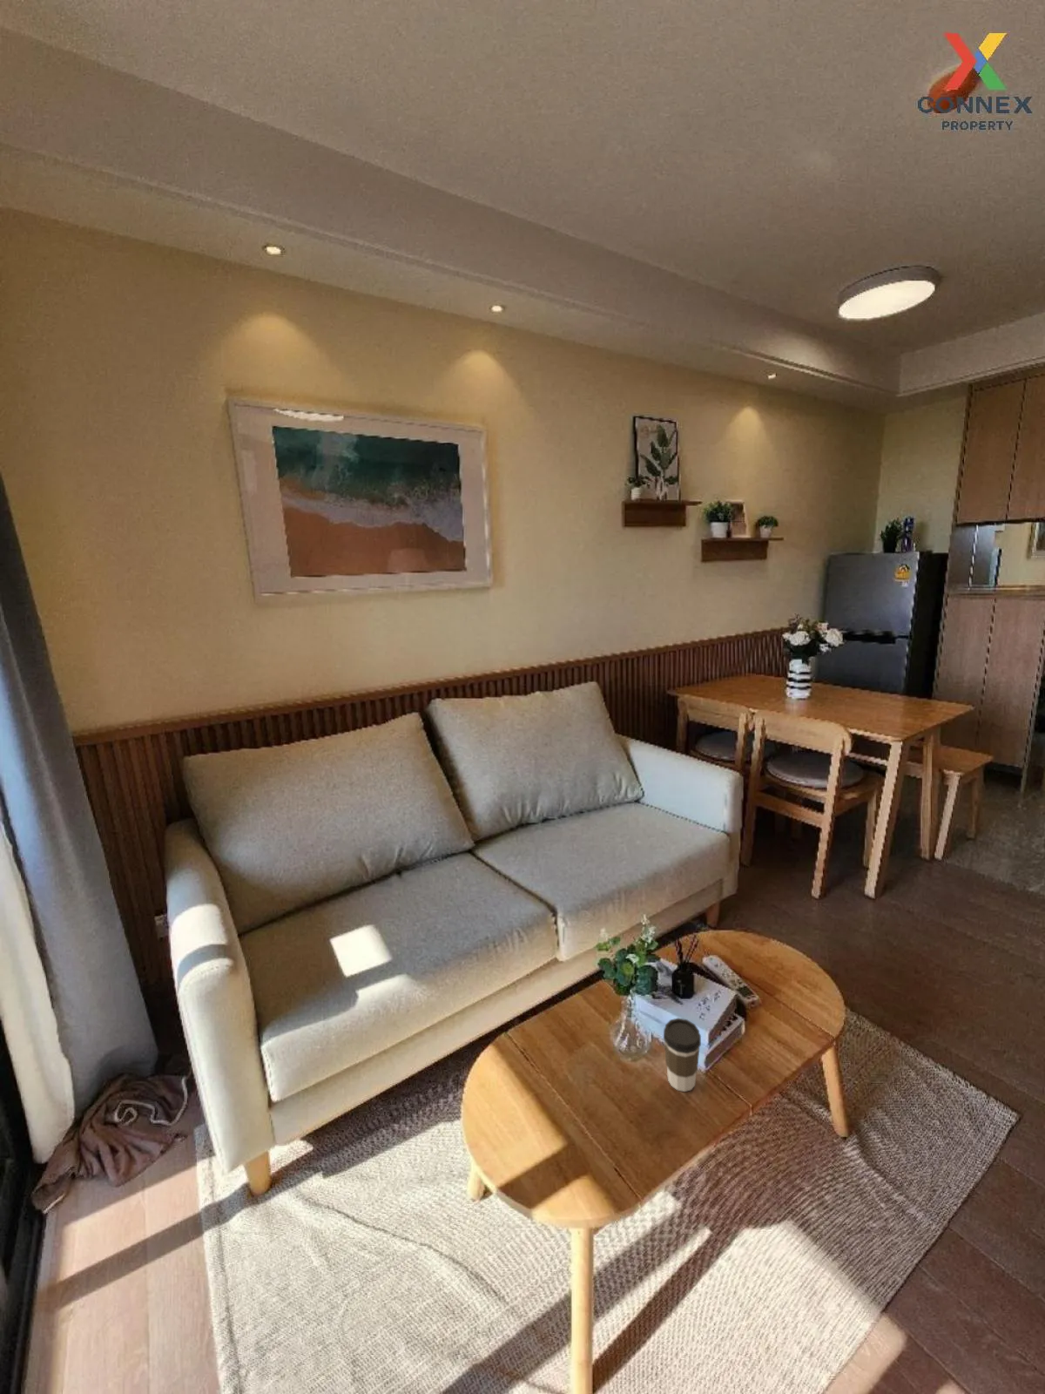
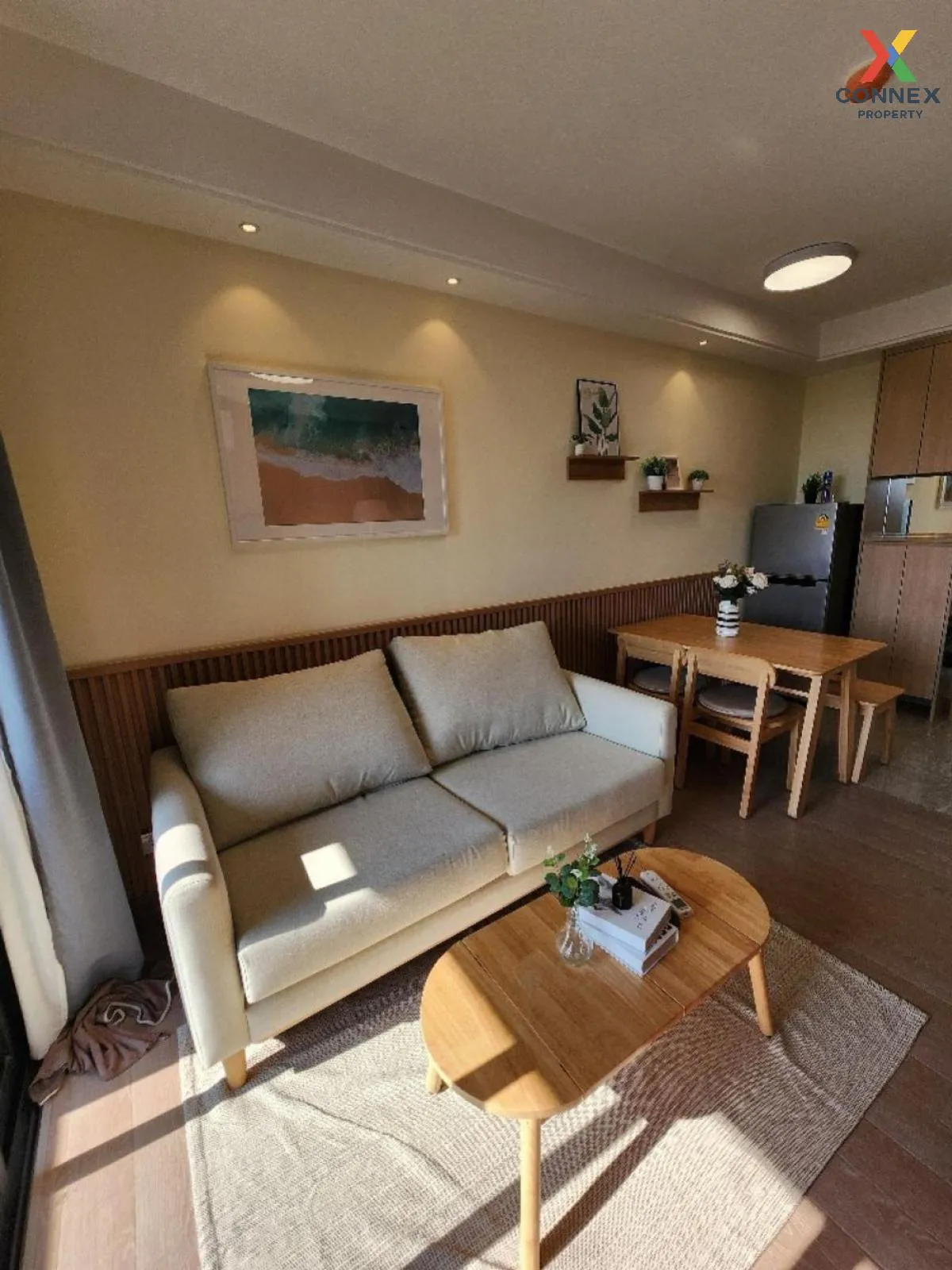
- coffee cup (681, 1055)
